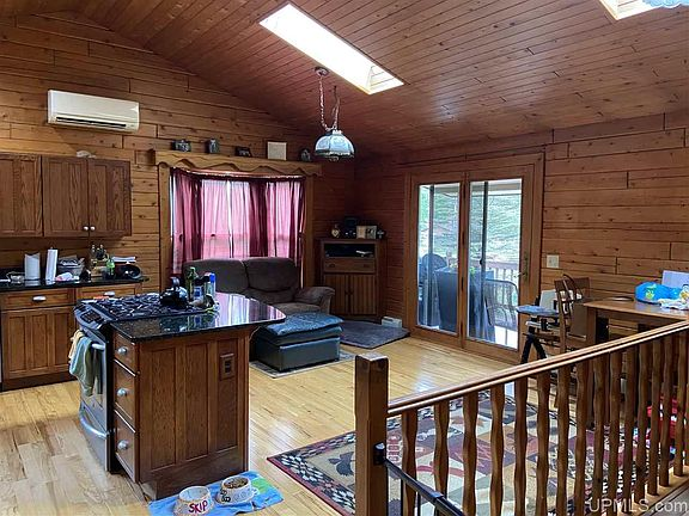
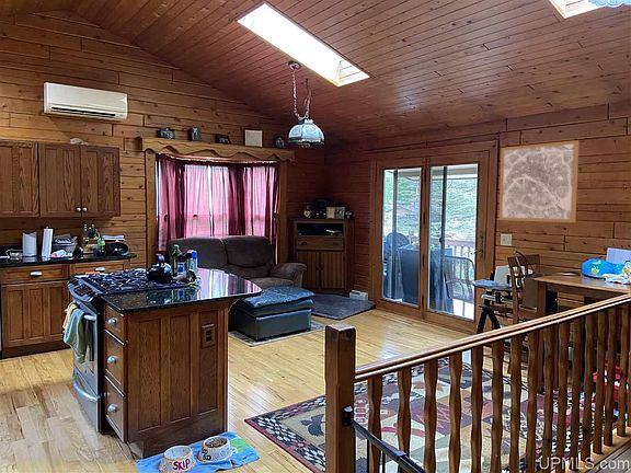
+ wall art (536, 183)
